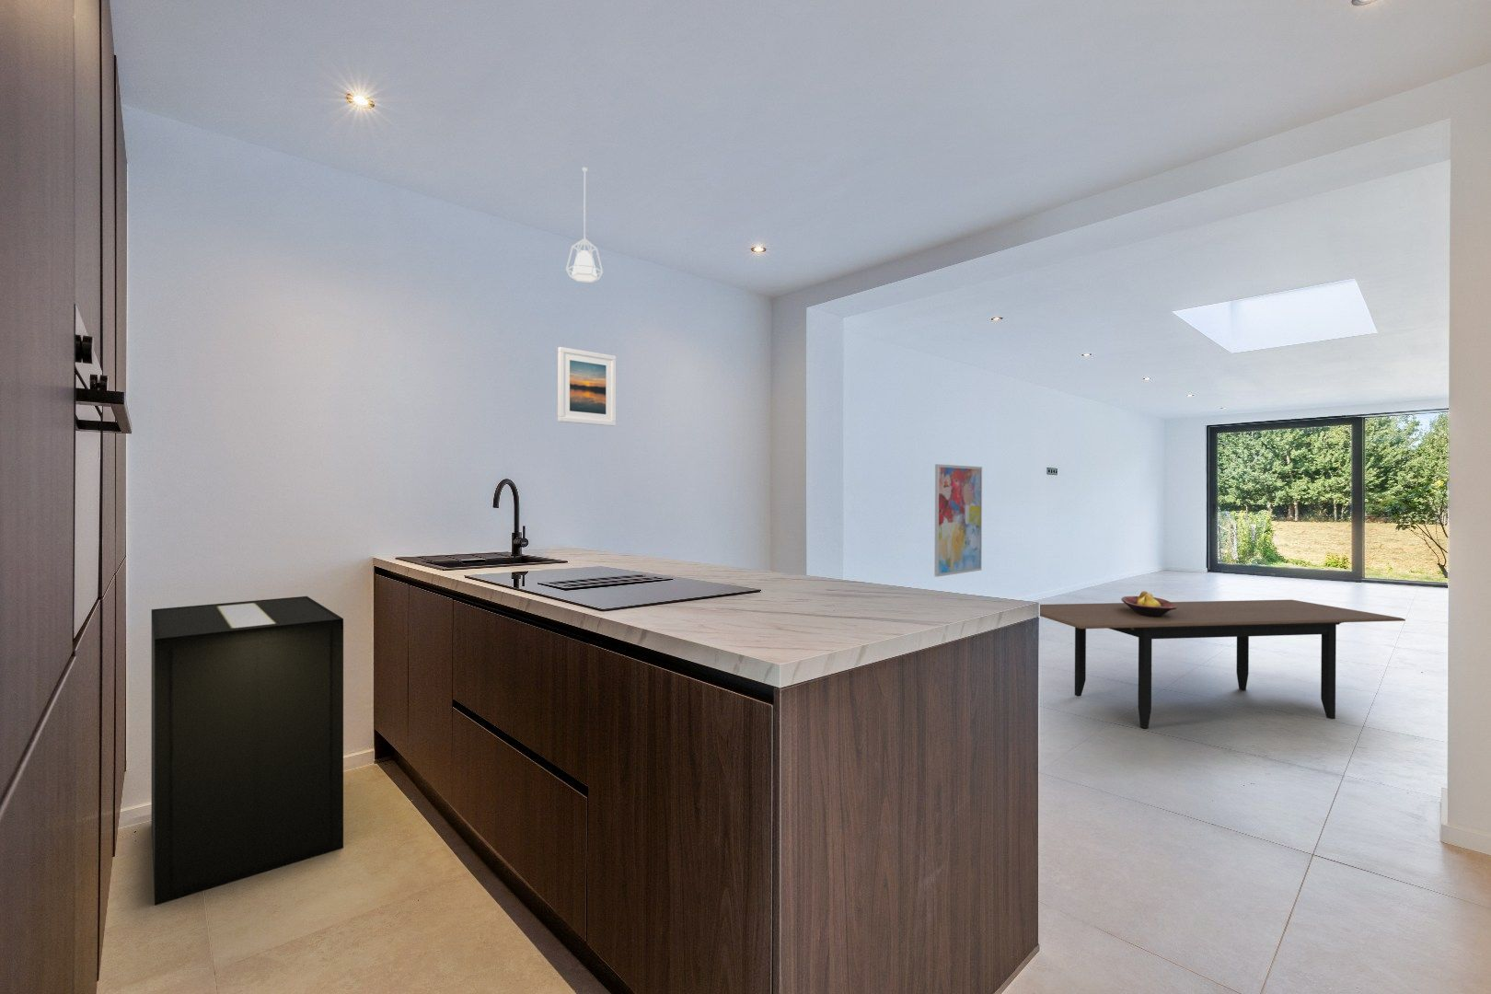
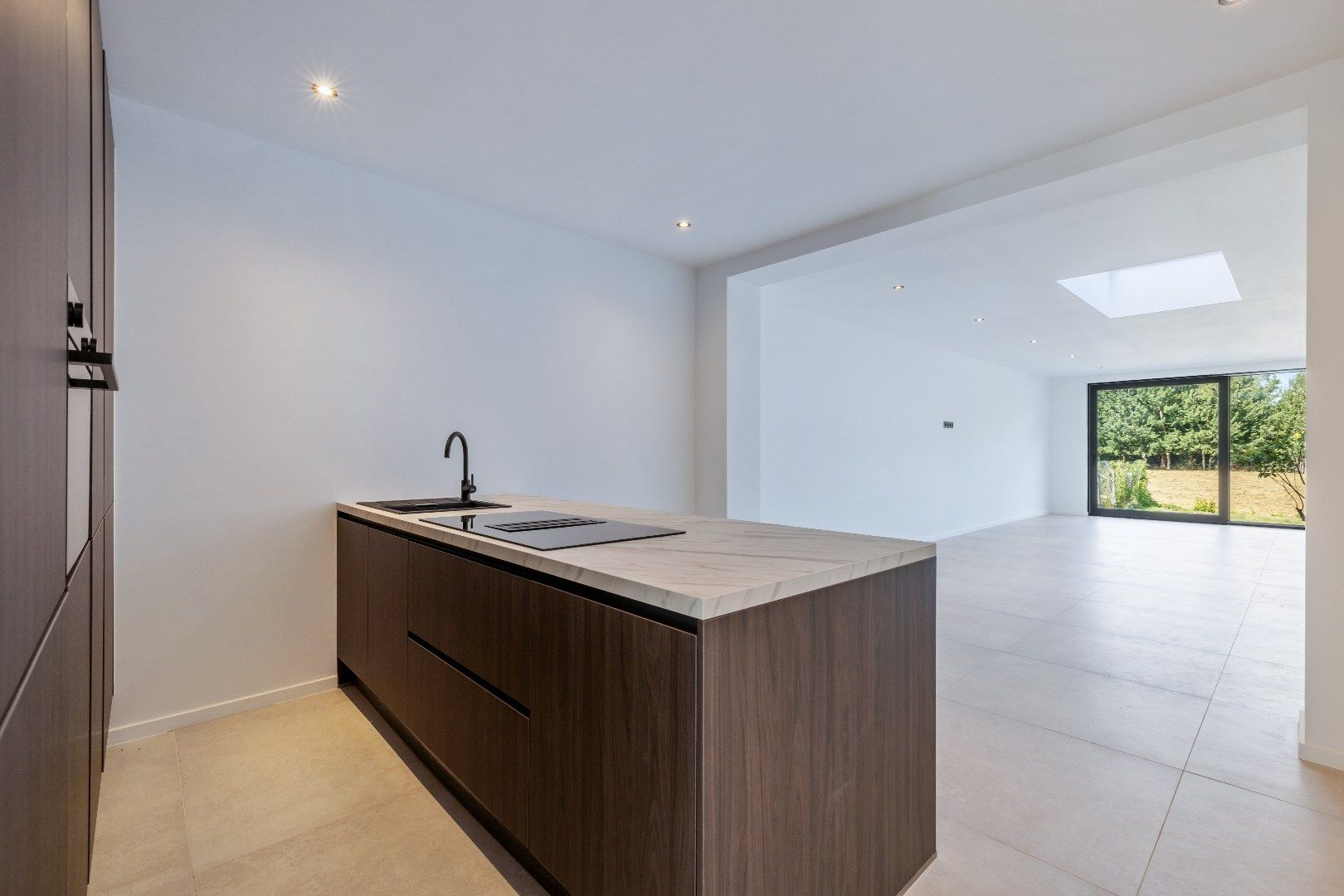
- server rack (248, 723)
- pendant lamp (585, 223)
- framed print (587, 387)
- wall art (958, 519)
- dining table (1197, 637)
- fruit bowl (1148, 602)
